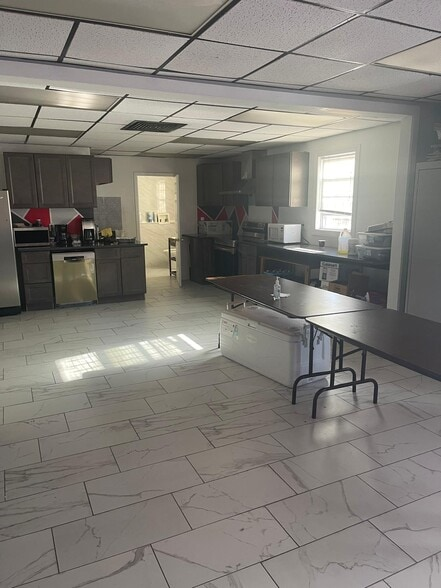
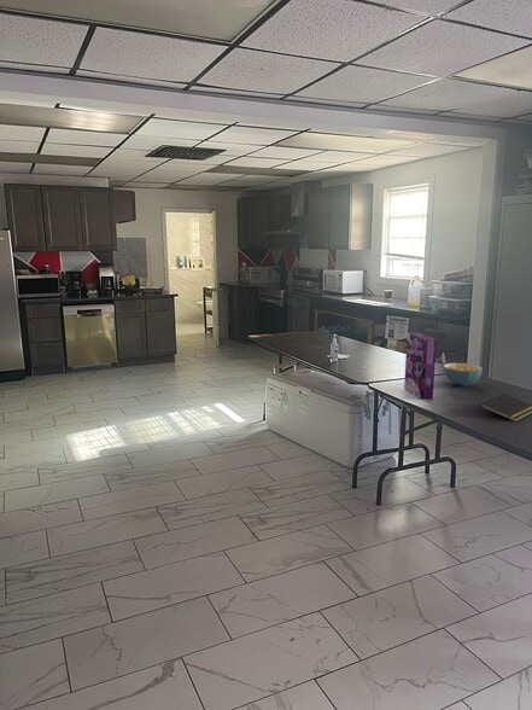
+ cereal bowl (462, 376)
+ cereal box (419, 365)
+ notepad (508, 406)
